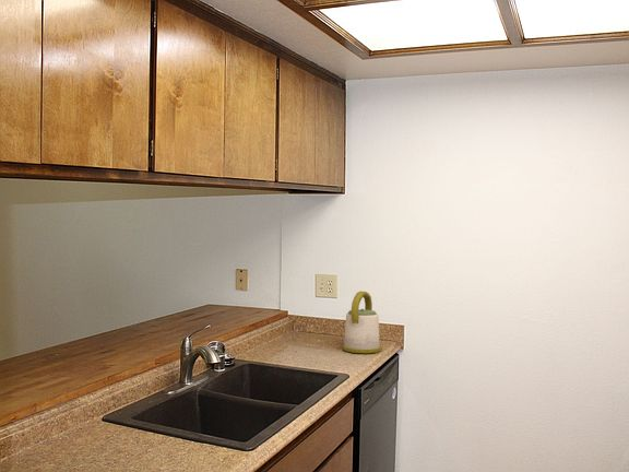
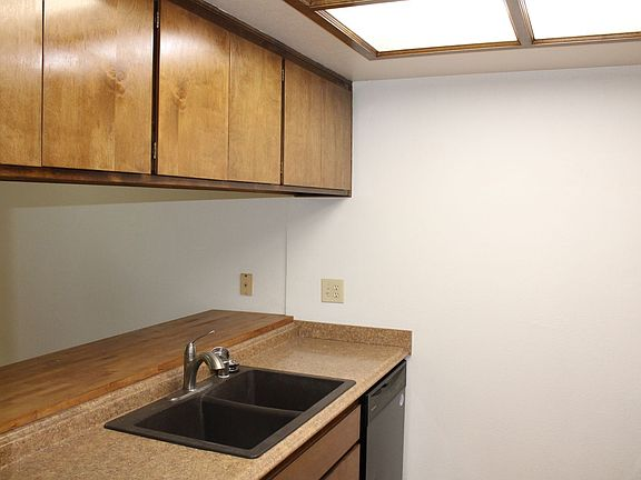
- kettle (364, 319)
